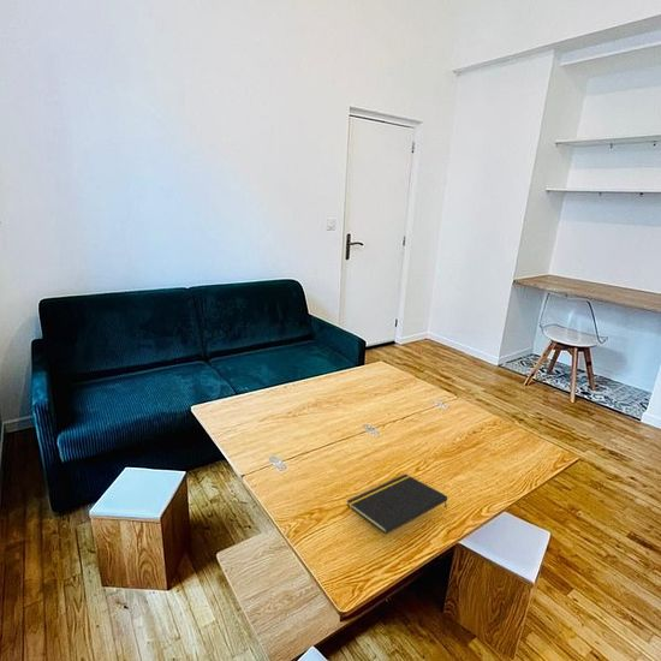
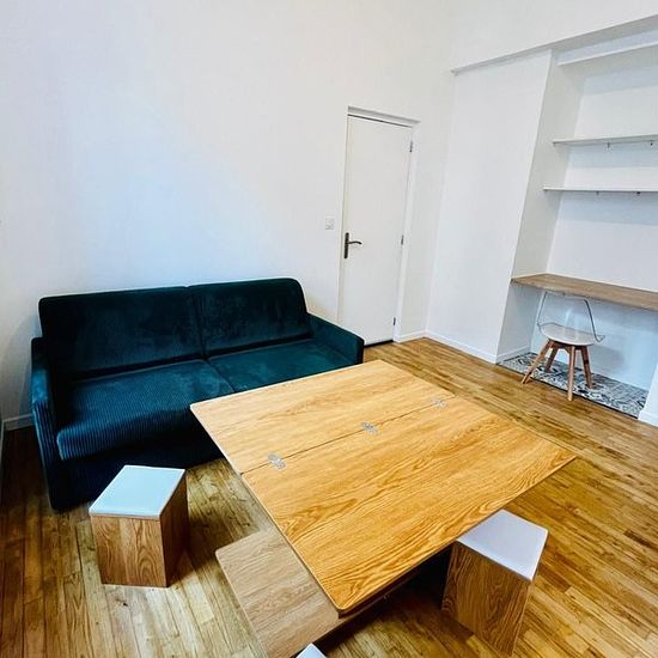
- notepad (397, 500)
